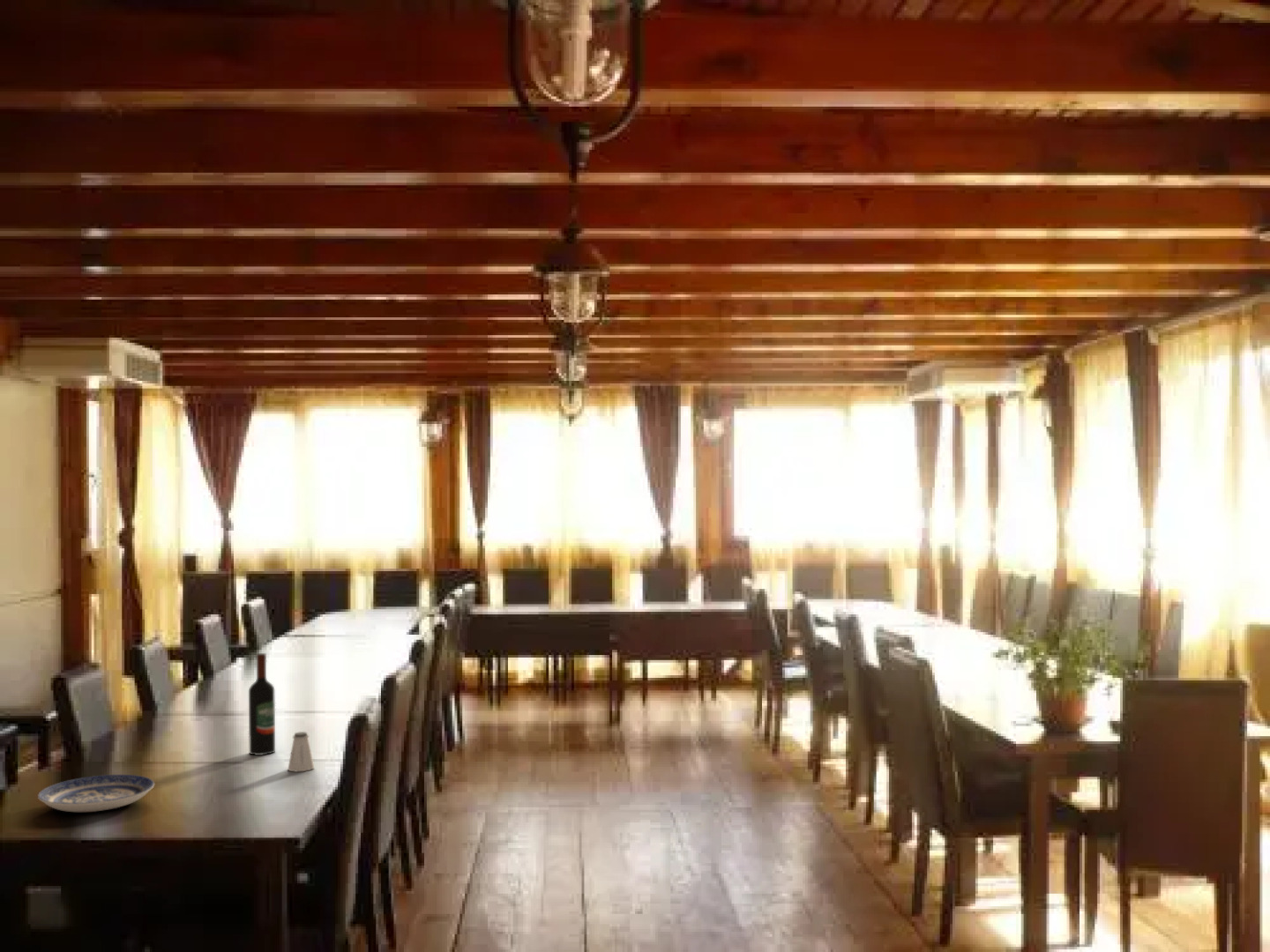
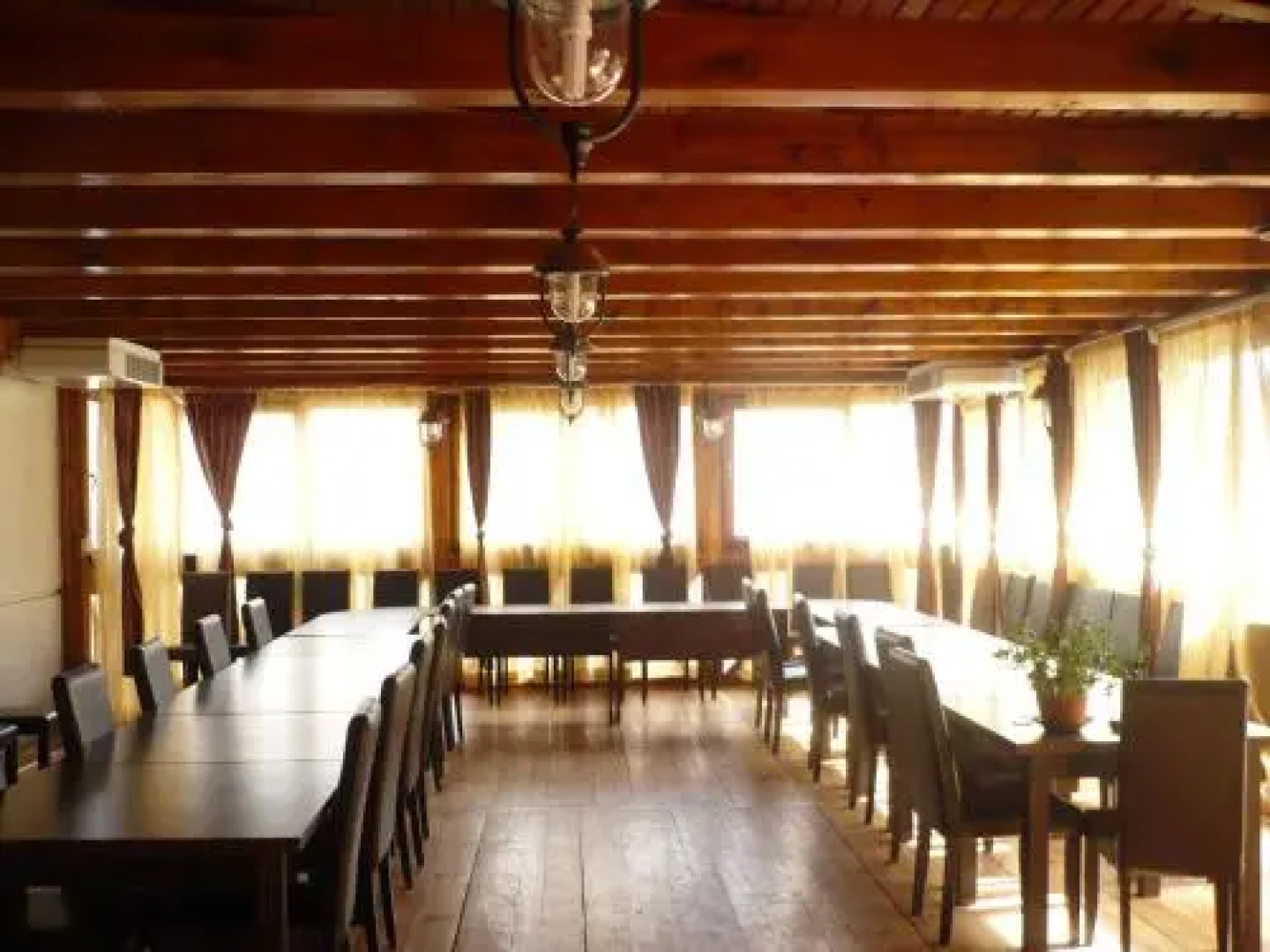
- plate (97, 796)
- saltshaker (301, 750)
- wine bottle (261, 703)
